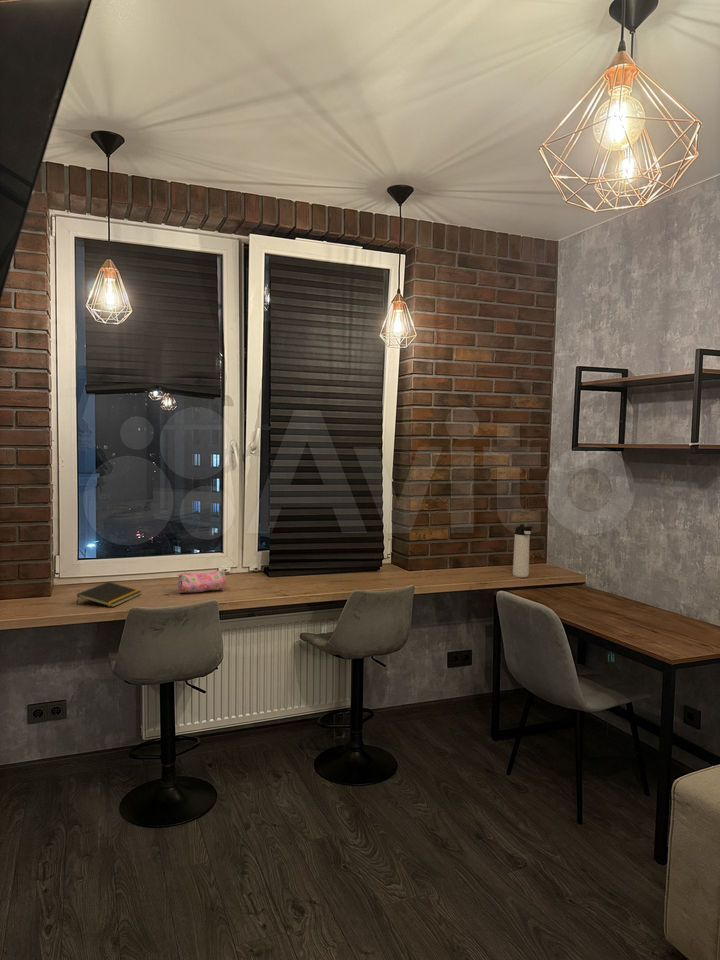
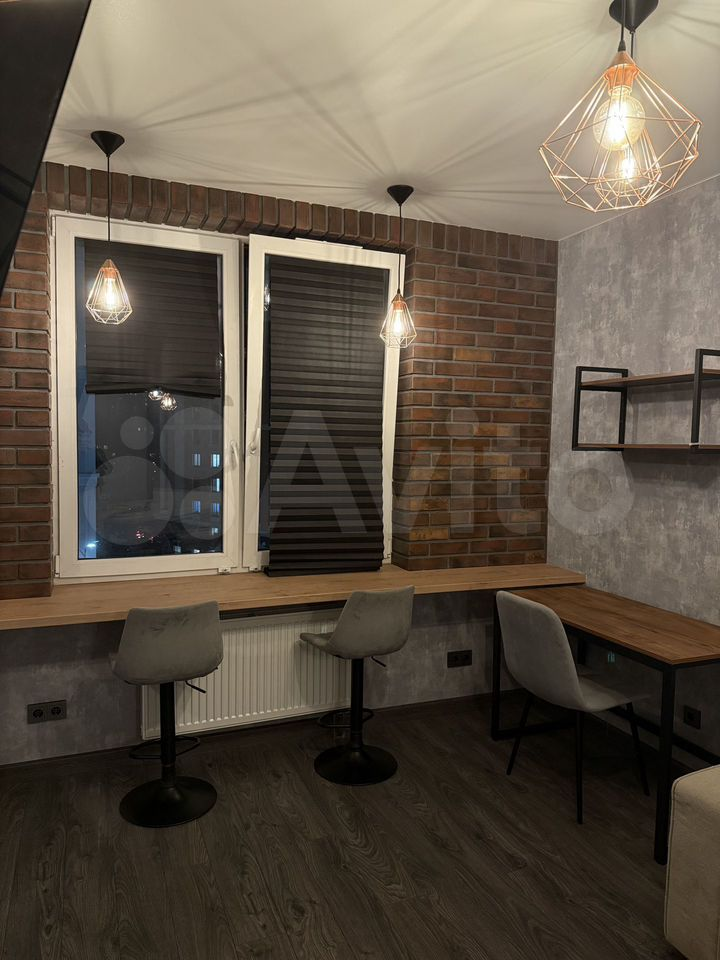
- notepad (110, 593)
- thermos bottle (523, 551)
- pencil case (201, 581)
